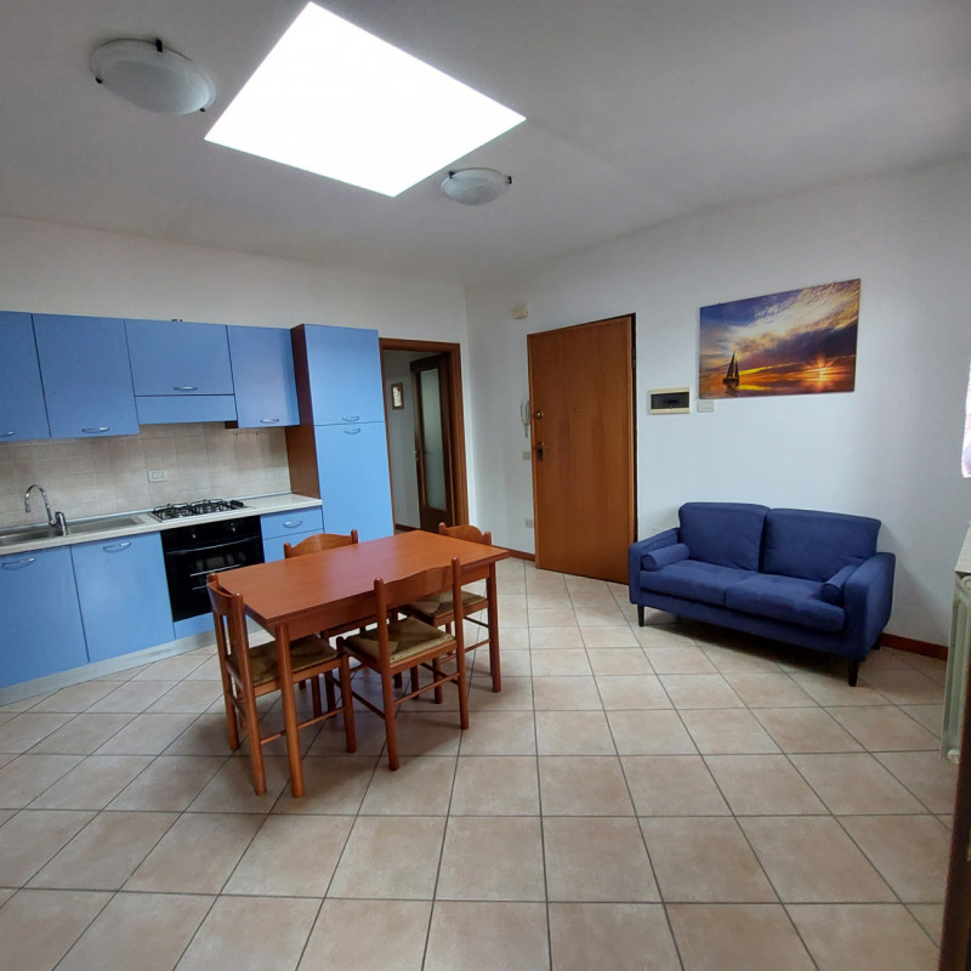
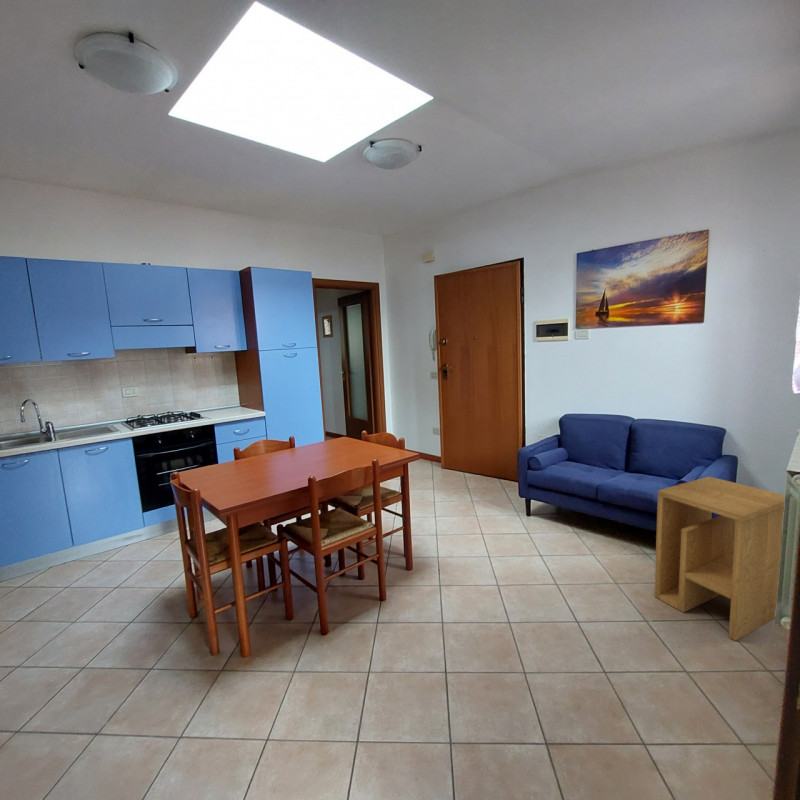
+ side table (720, 549)
